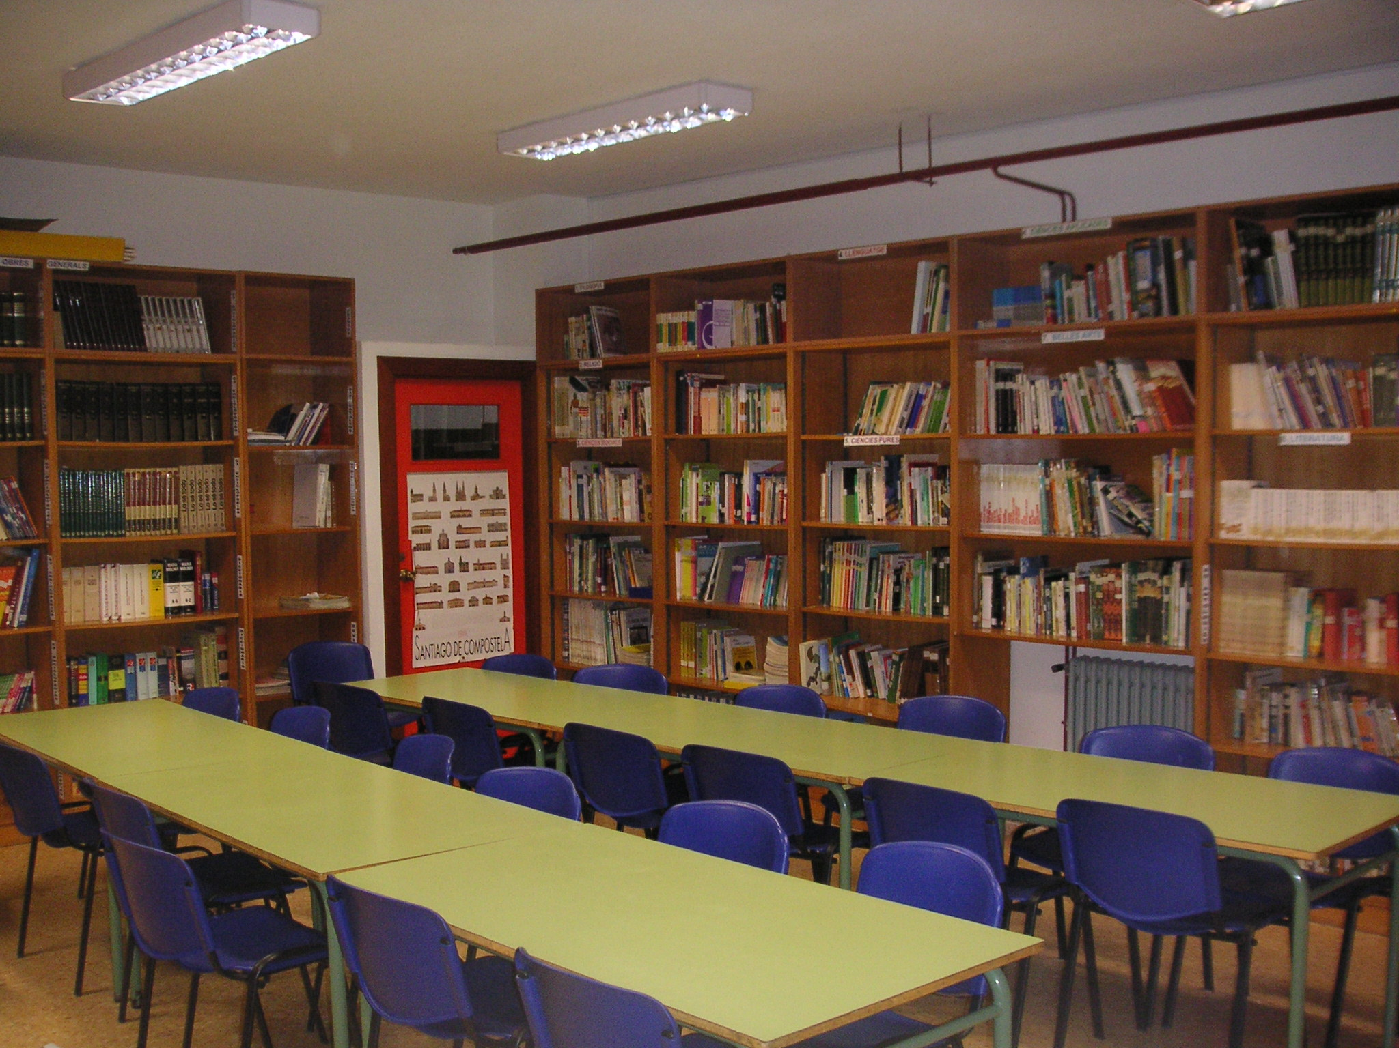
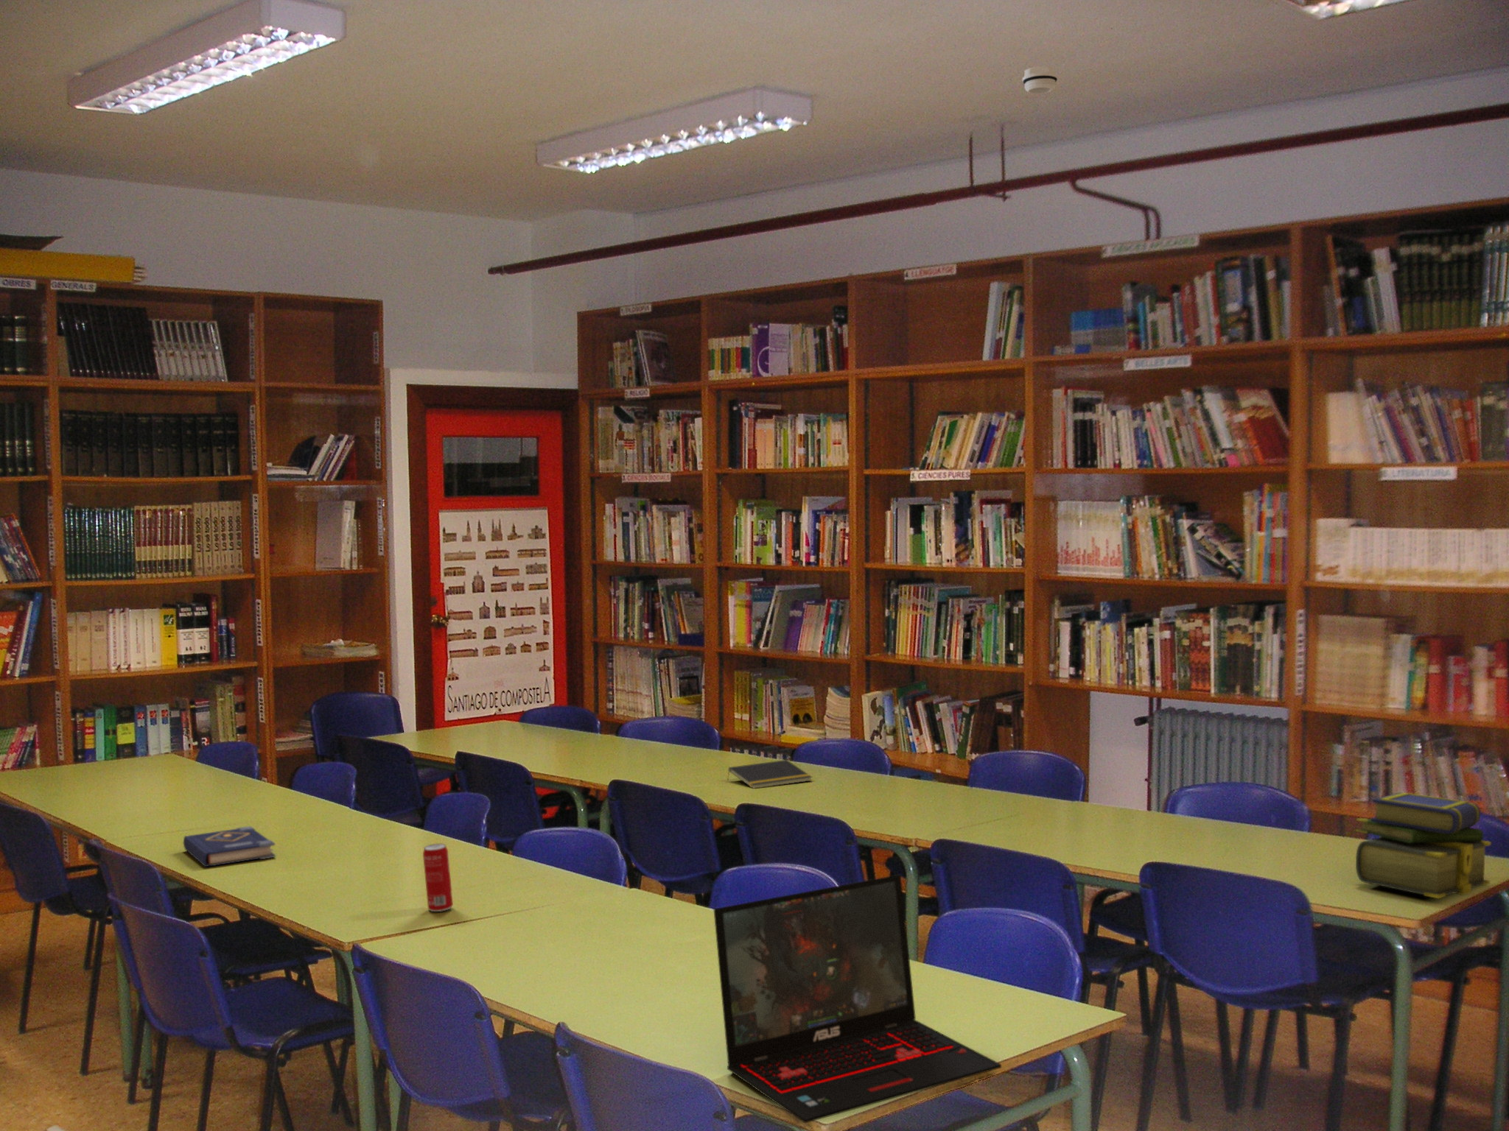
+ book (228, 846)
+ laptop (857, 990)
+ beverage can (437, 877)
+ stack of books (1422, 840)
+ smoke detector (1040, 81)
+ notepad (770, 773)
